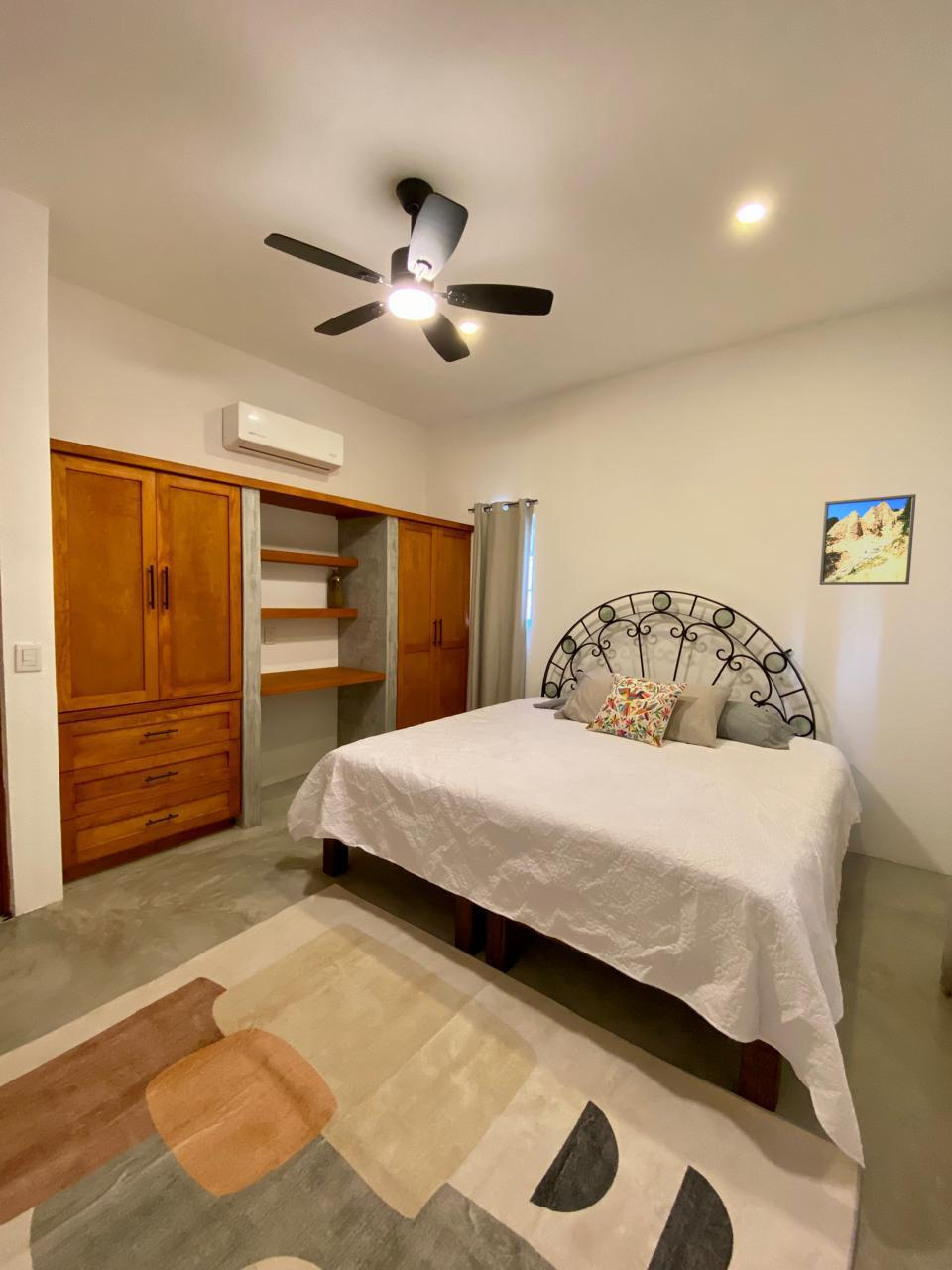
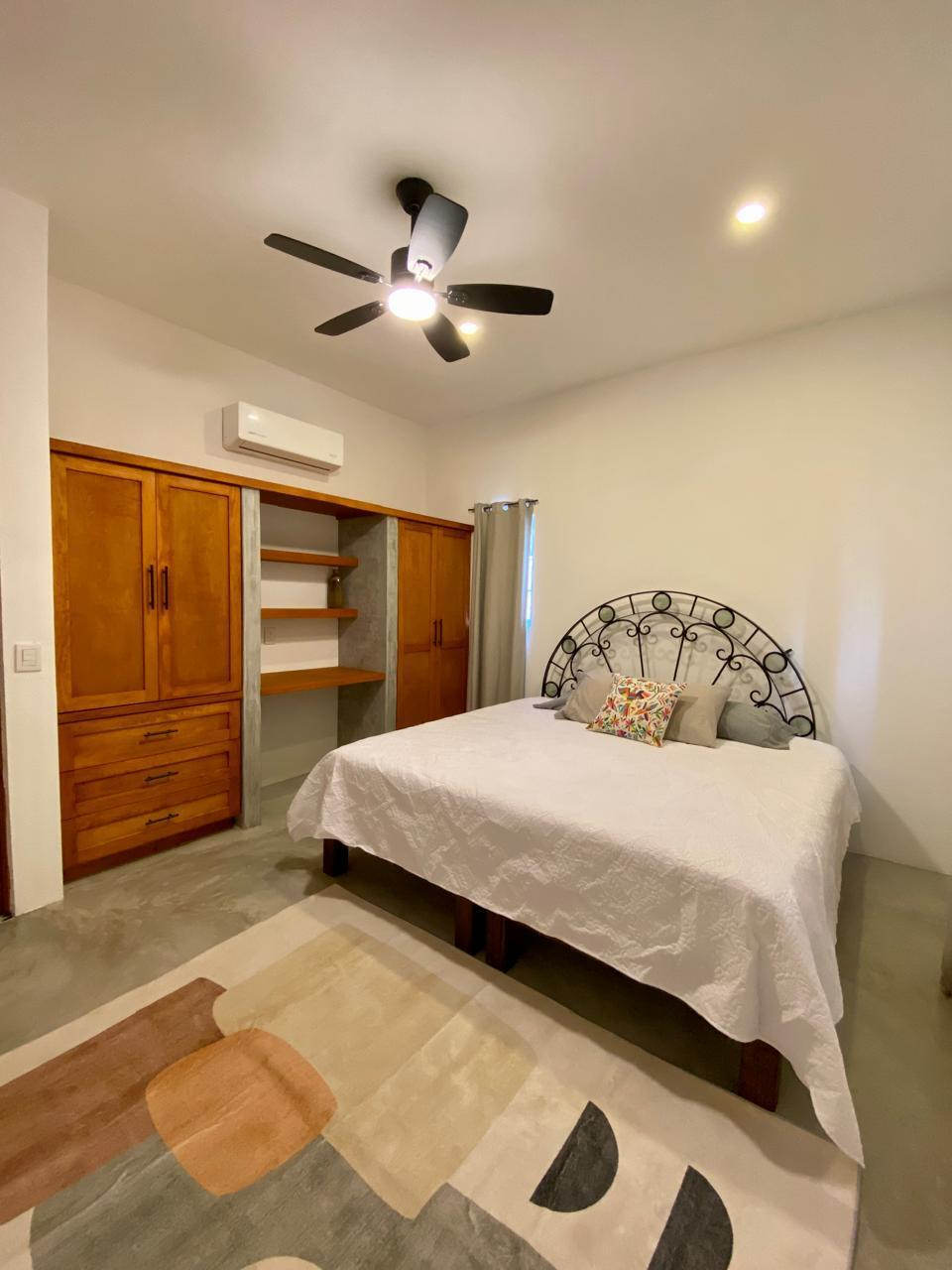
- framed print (865, 542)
